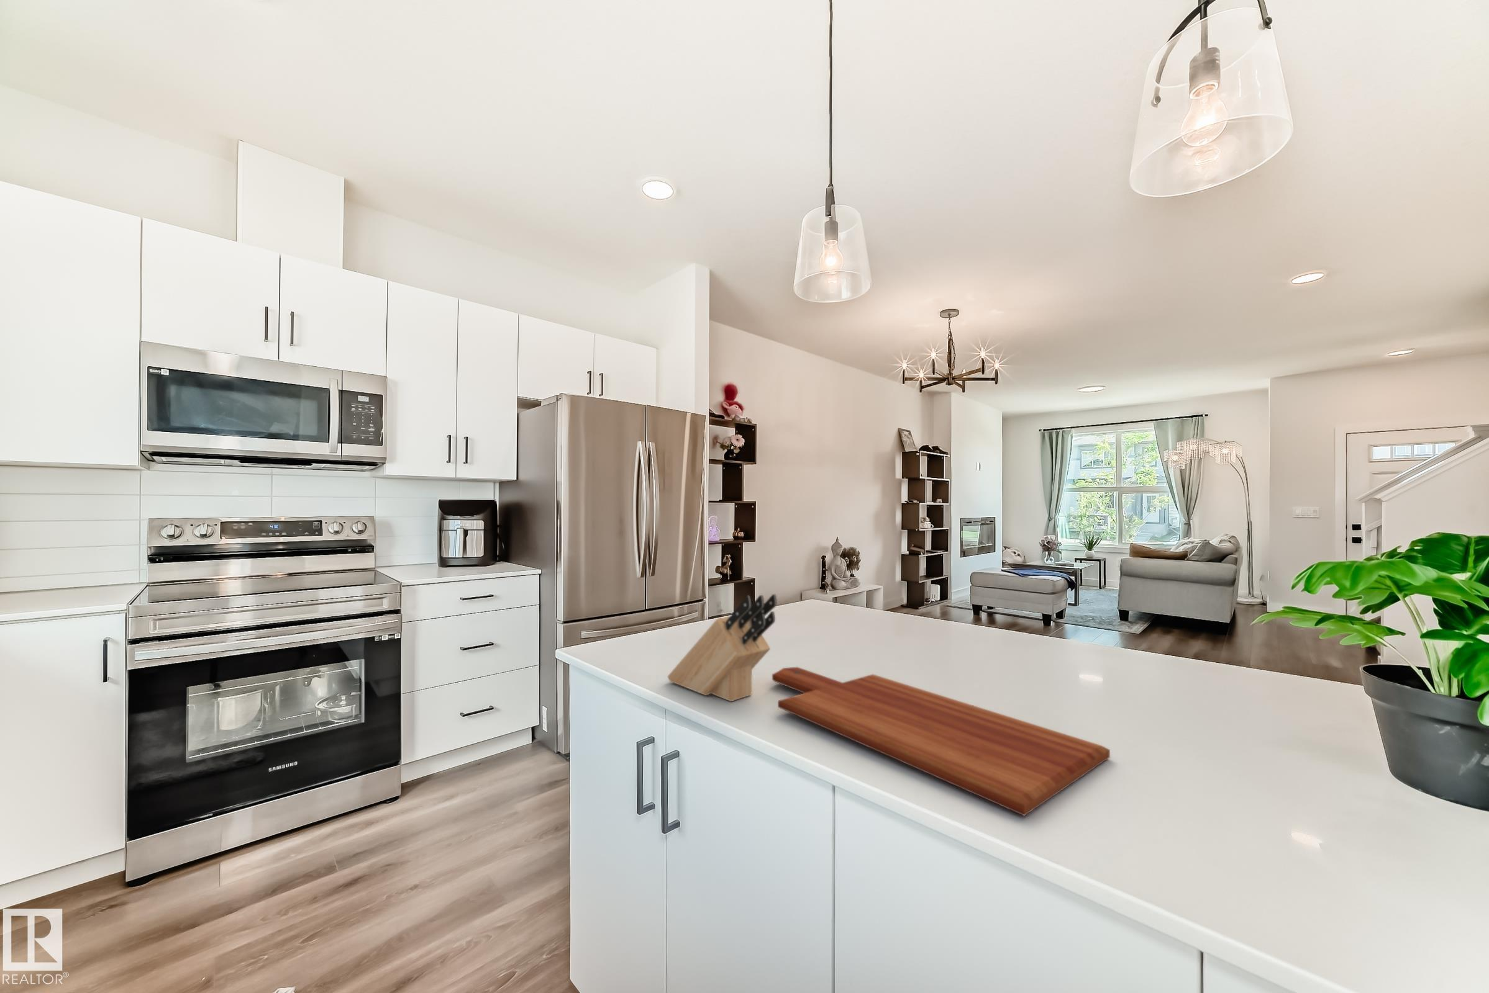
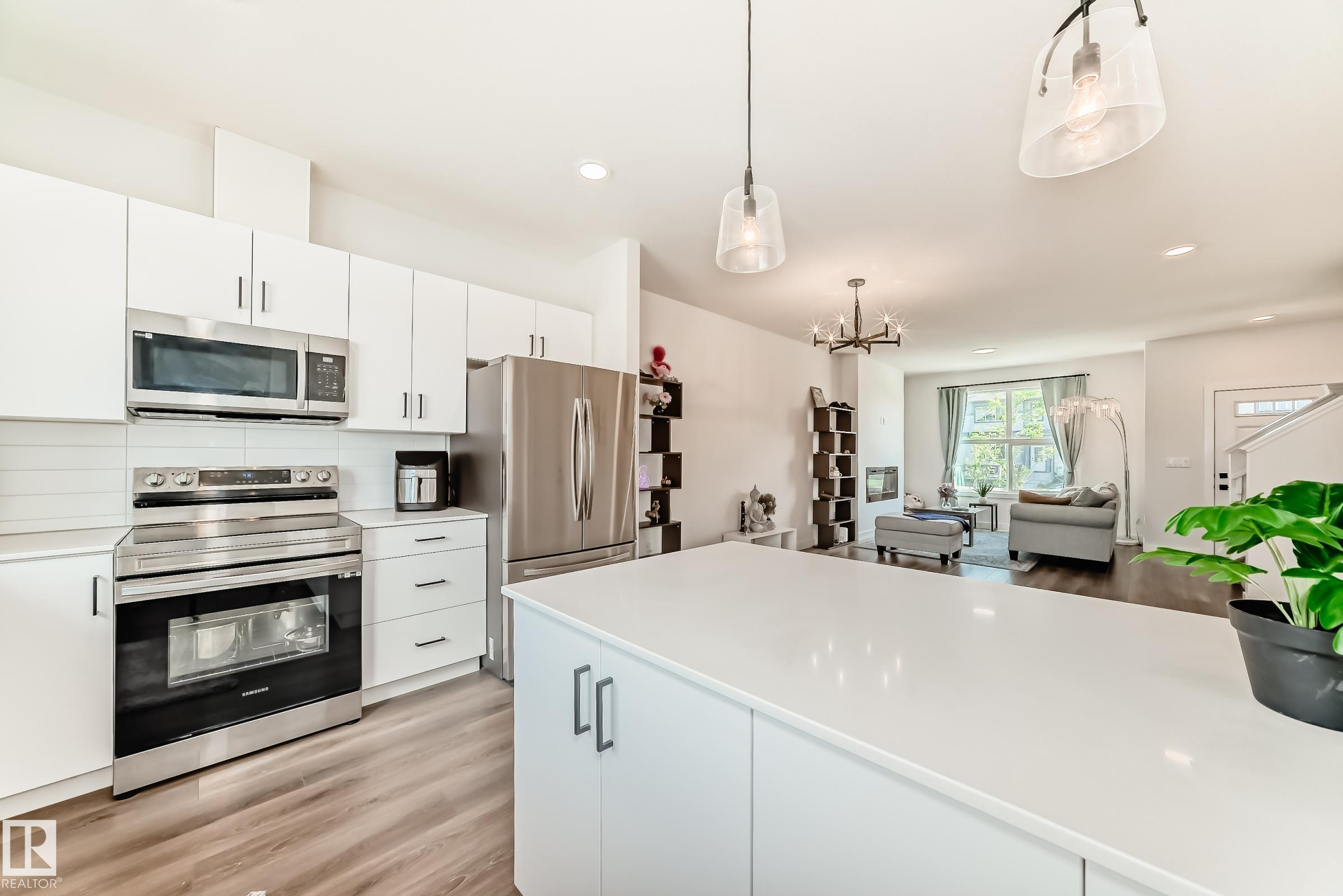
- knife block (723, 639)
- cutting board (919, 723)
